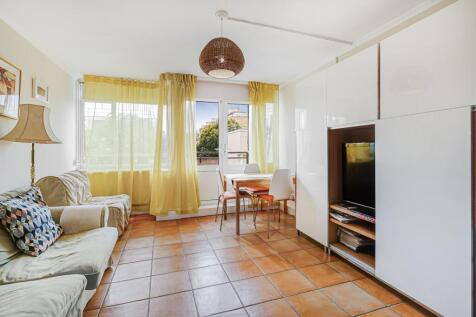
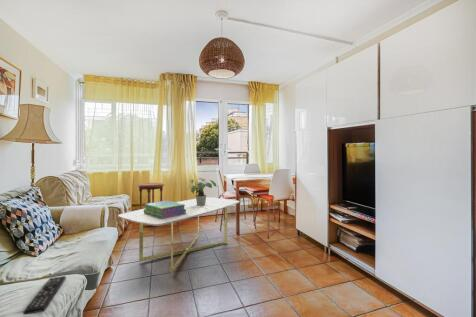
+ stack of books (165, 208)
+ side table (152, 202)
+ coffee table (184, 219)
+ potted plant (198, 191)
+ remote control (47, 292)
